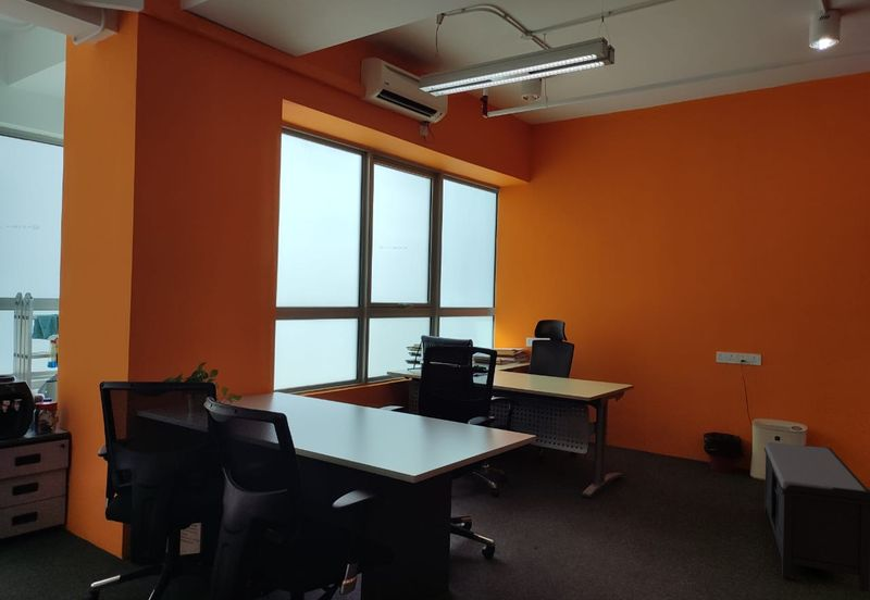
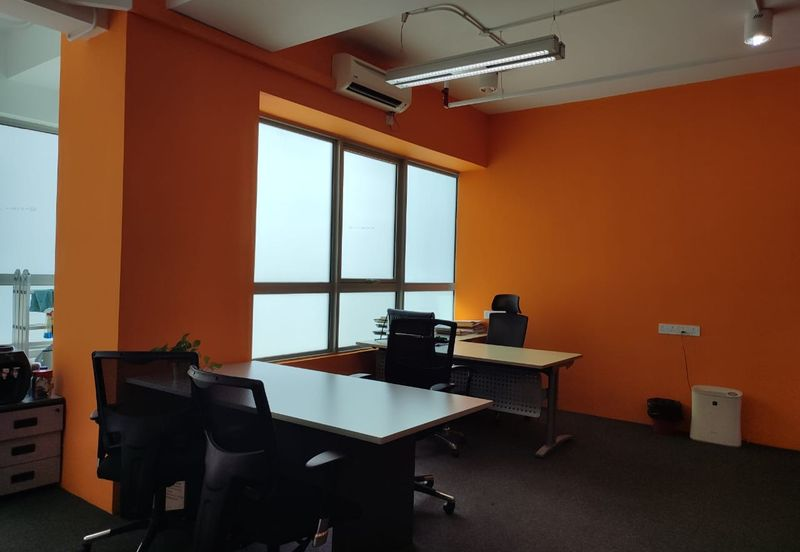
- bench (809, 504)
